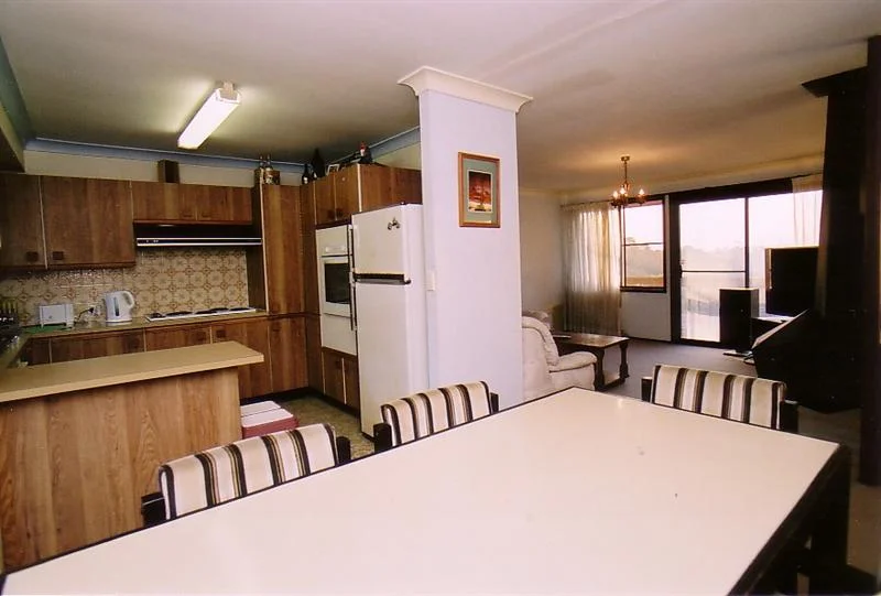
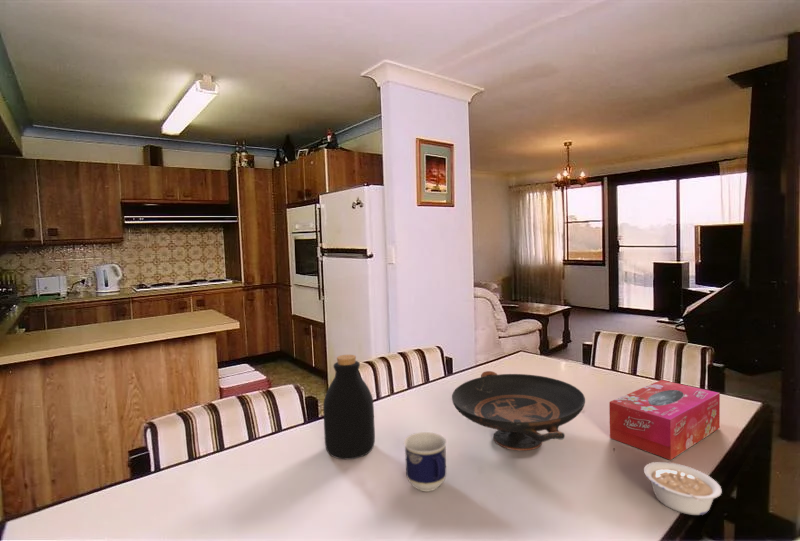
+ decorative bowl (515, 415)
+ tissue box (665, 415)
+ legume (683, 489)
+ bottle (348, 403)
+ cup (428, 466)
